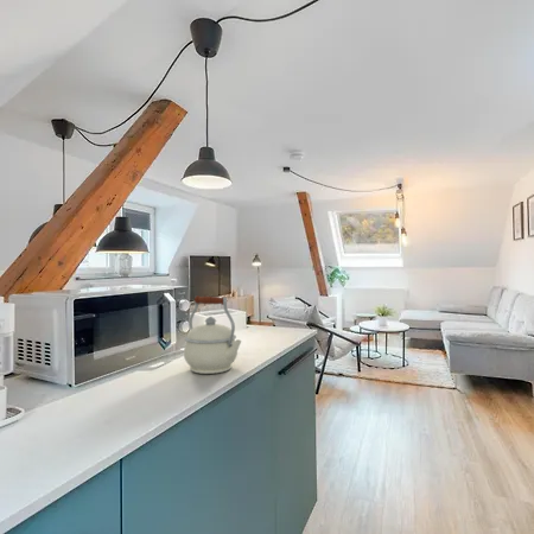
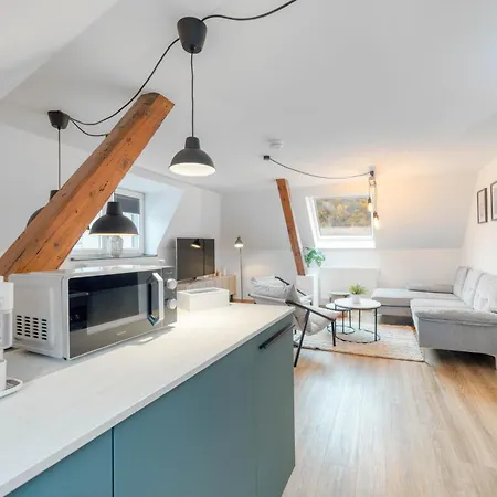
- kettle (214, 332)
